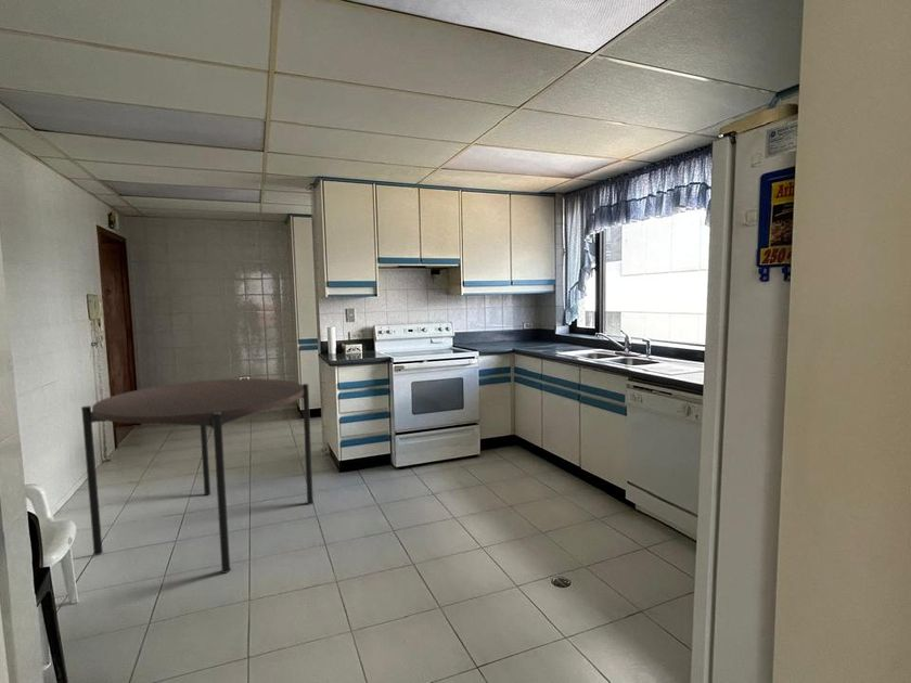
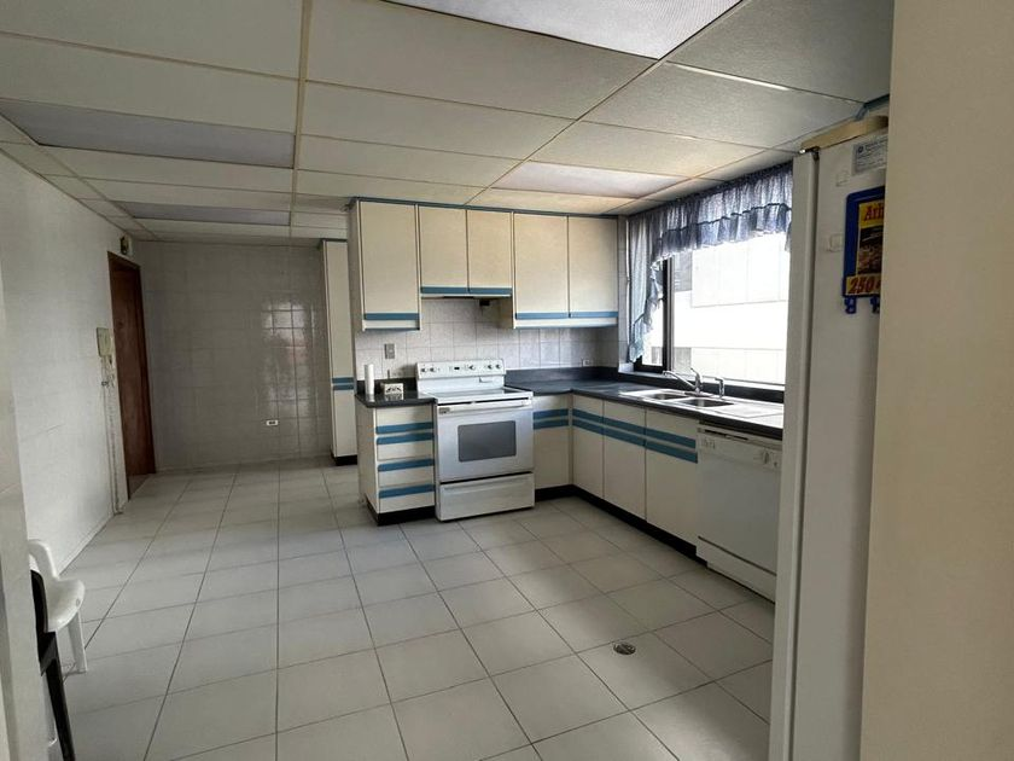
- dining table (207, 461)
